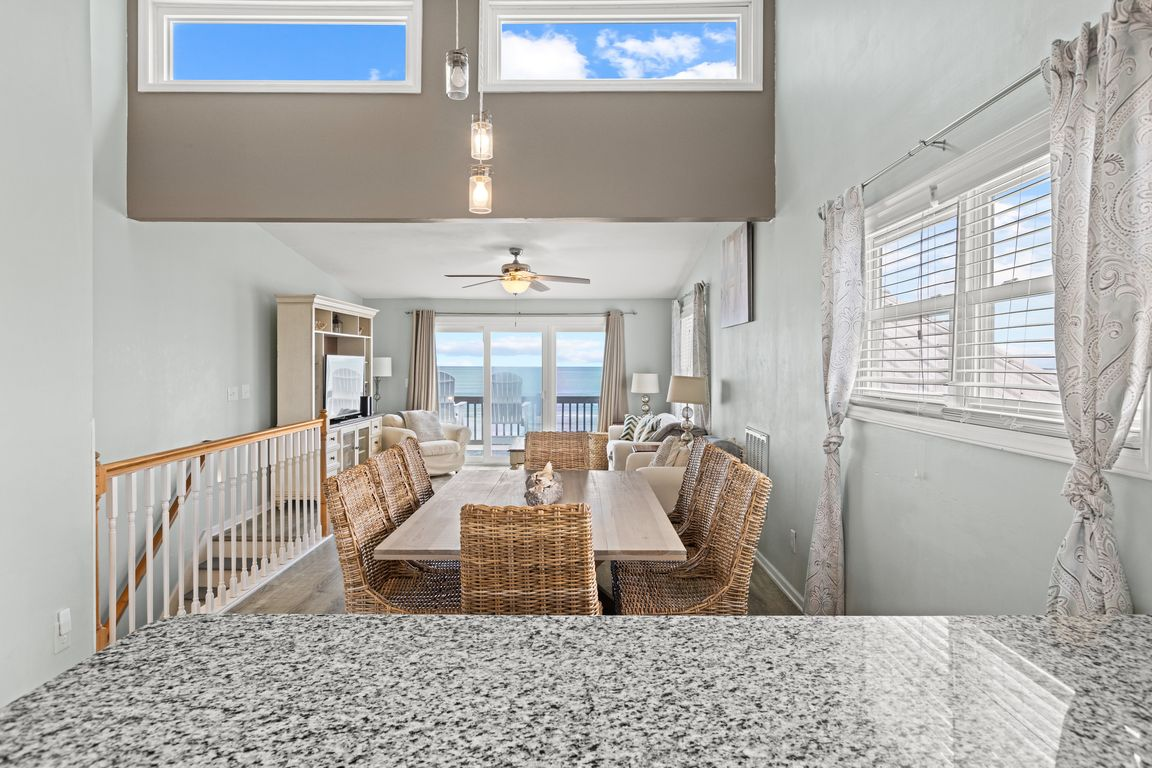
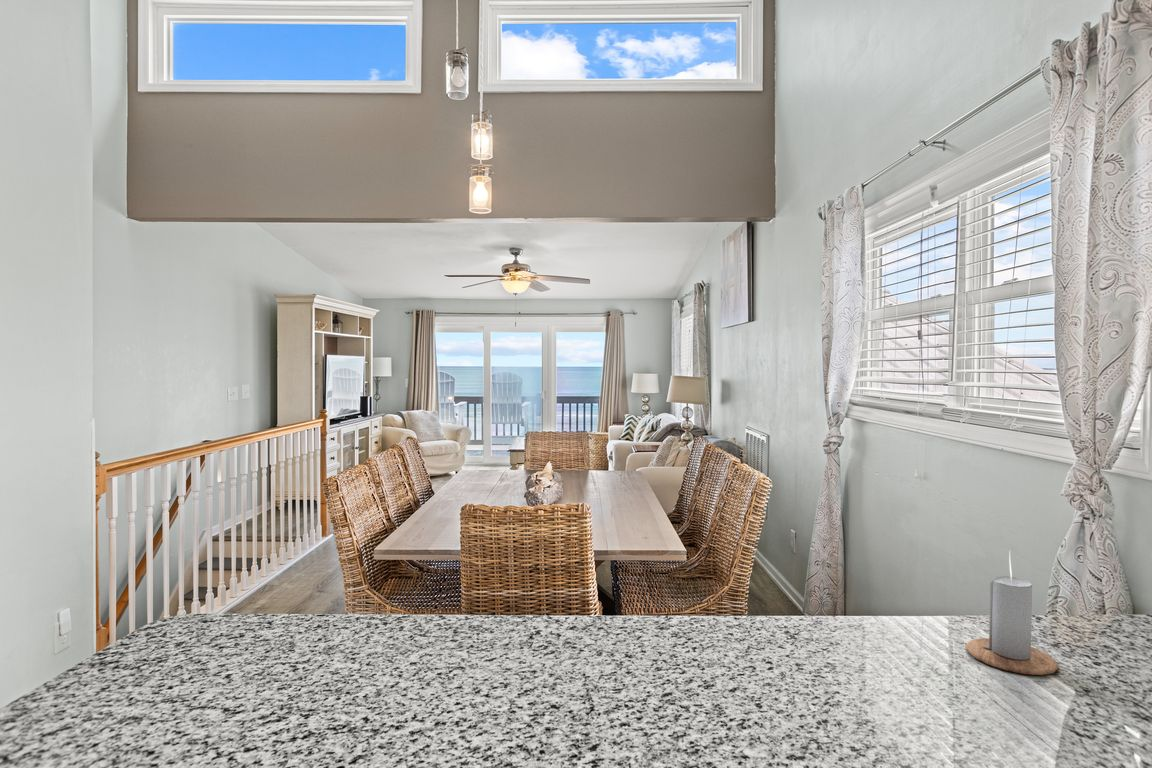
+ candle (1011, 602)
